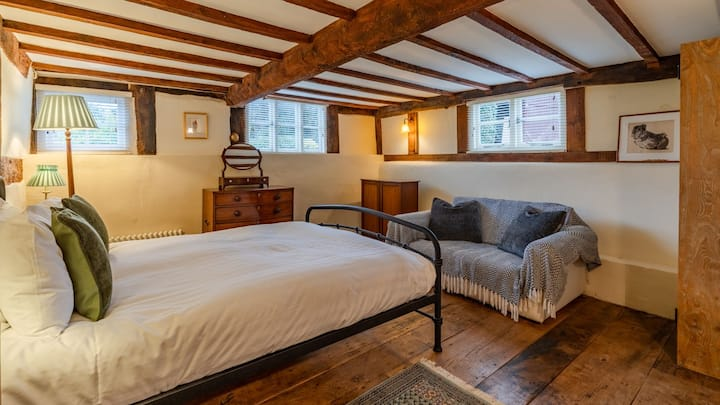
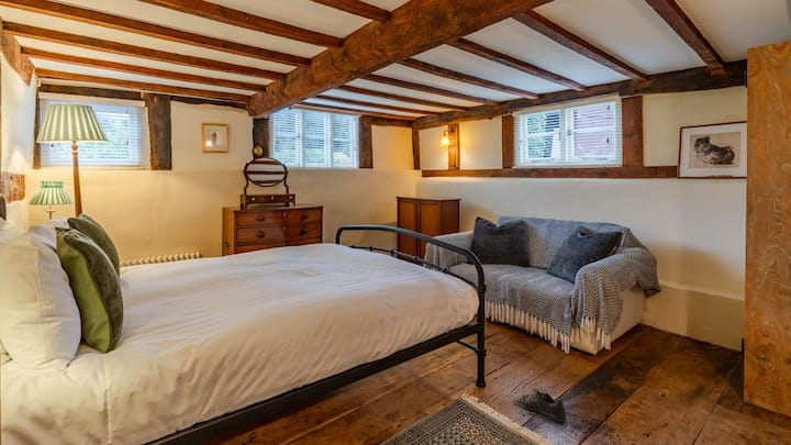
+ shoe (538, 398)
